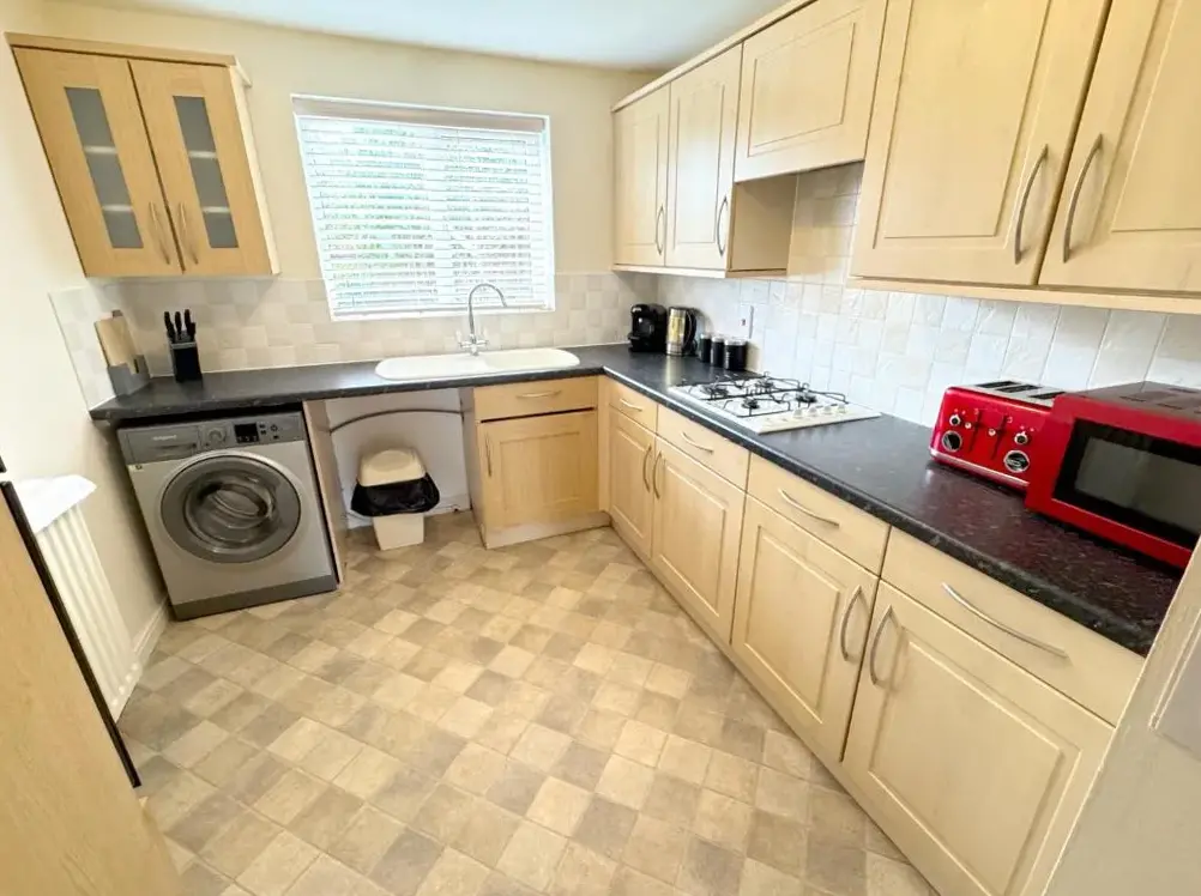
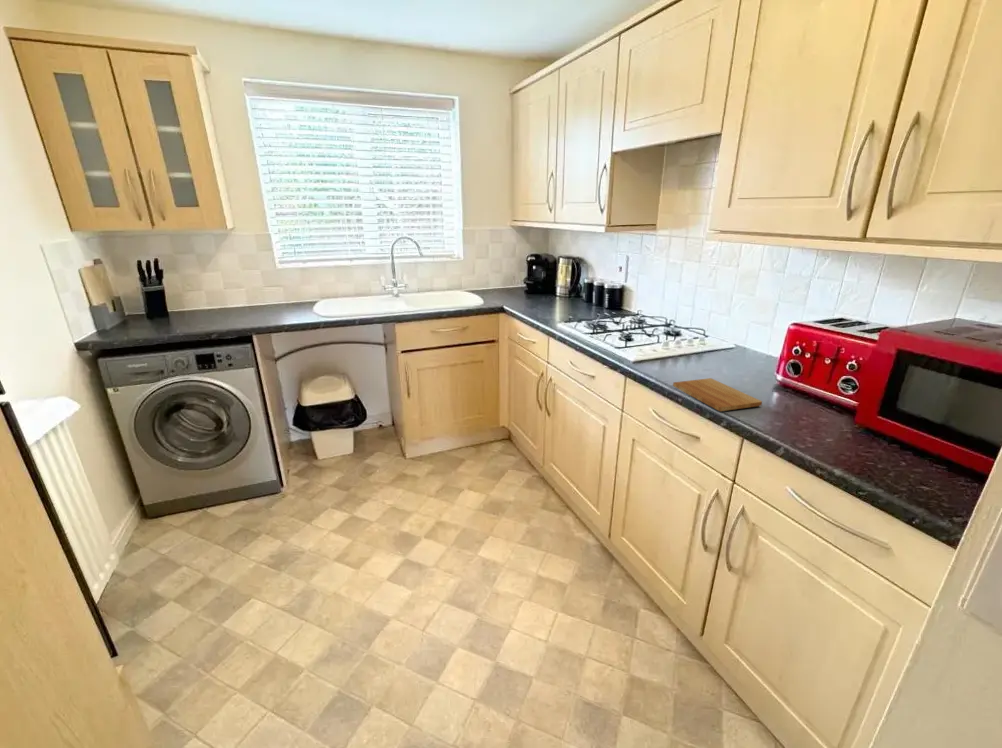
+ cutting board (715, 393)
